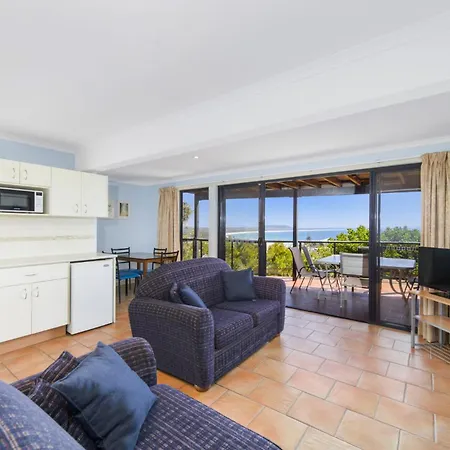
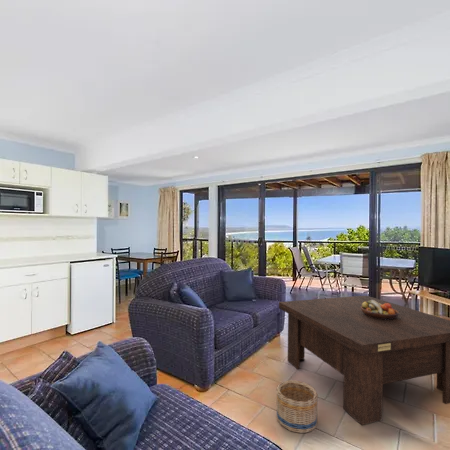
+ coffee table (364, 345)
+ basket (296, 404)
+ fruit bowl (379, 308)
